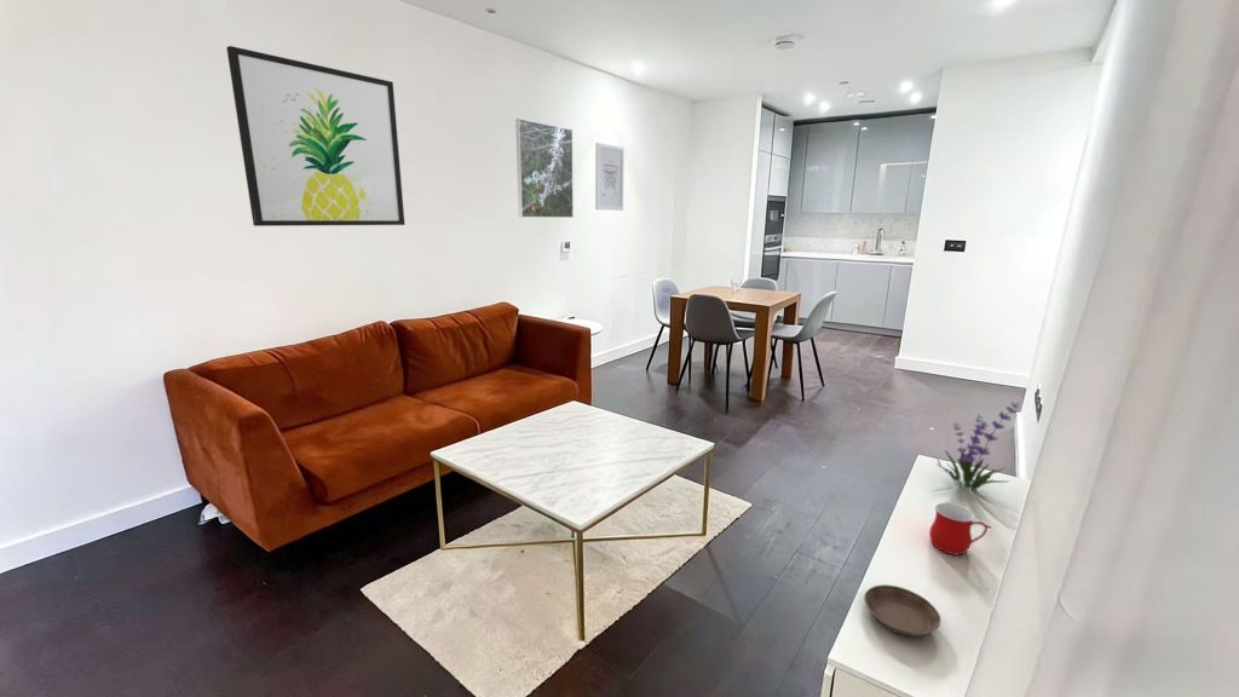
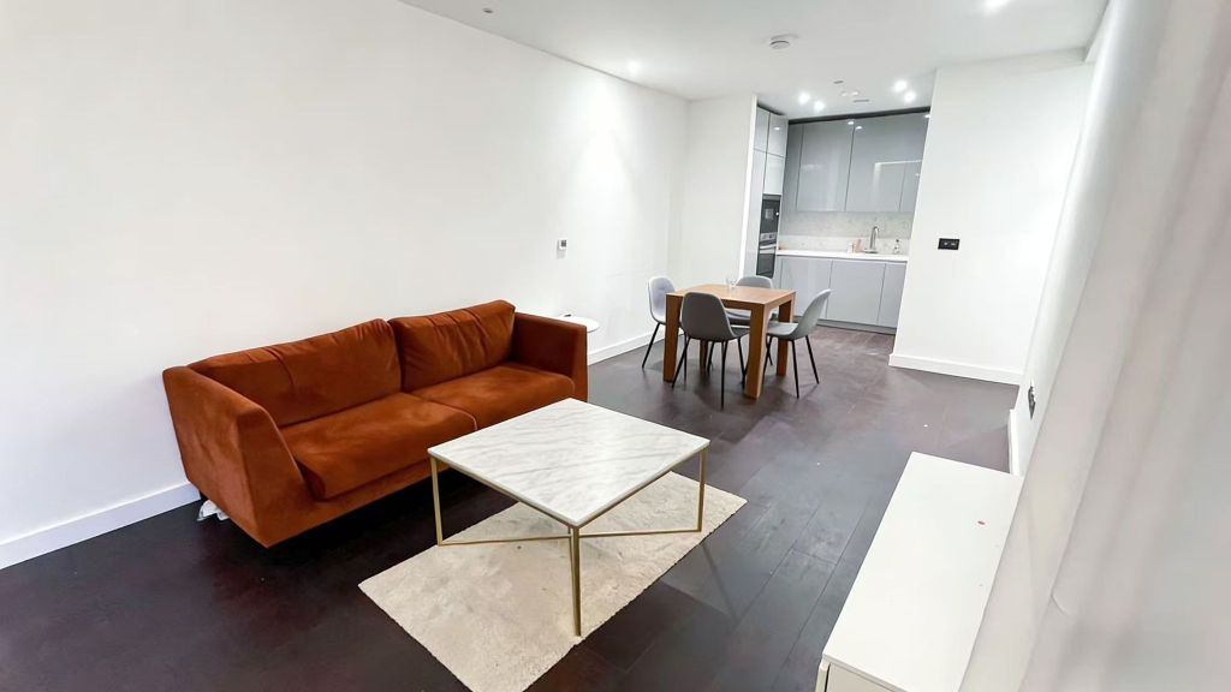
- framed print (546, 172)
- saucer (900, 612)
- wall art (328, 148)
- wall art (610, 178)
- mug (957, 530)
- plant (975, 443)
